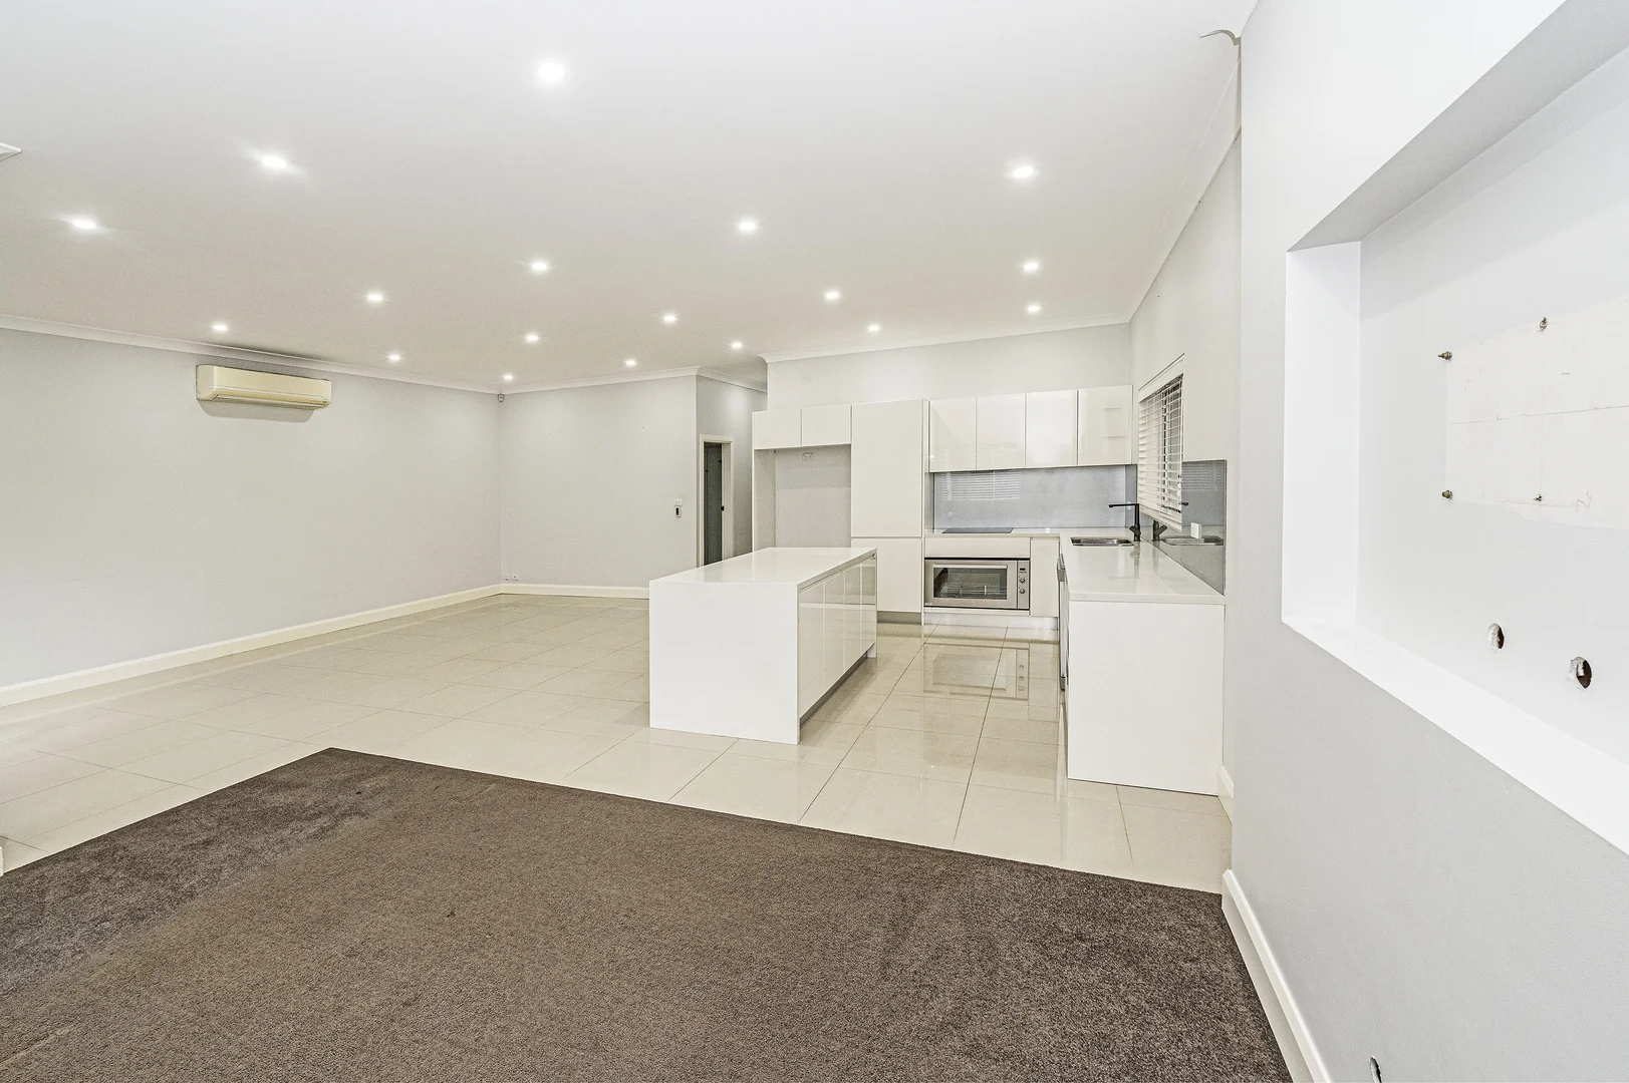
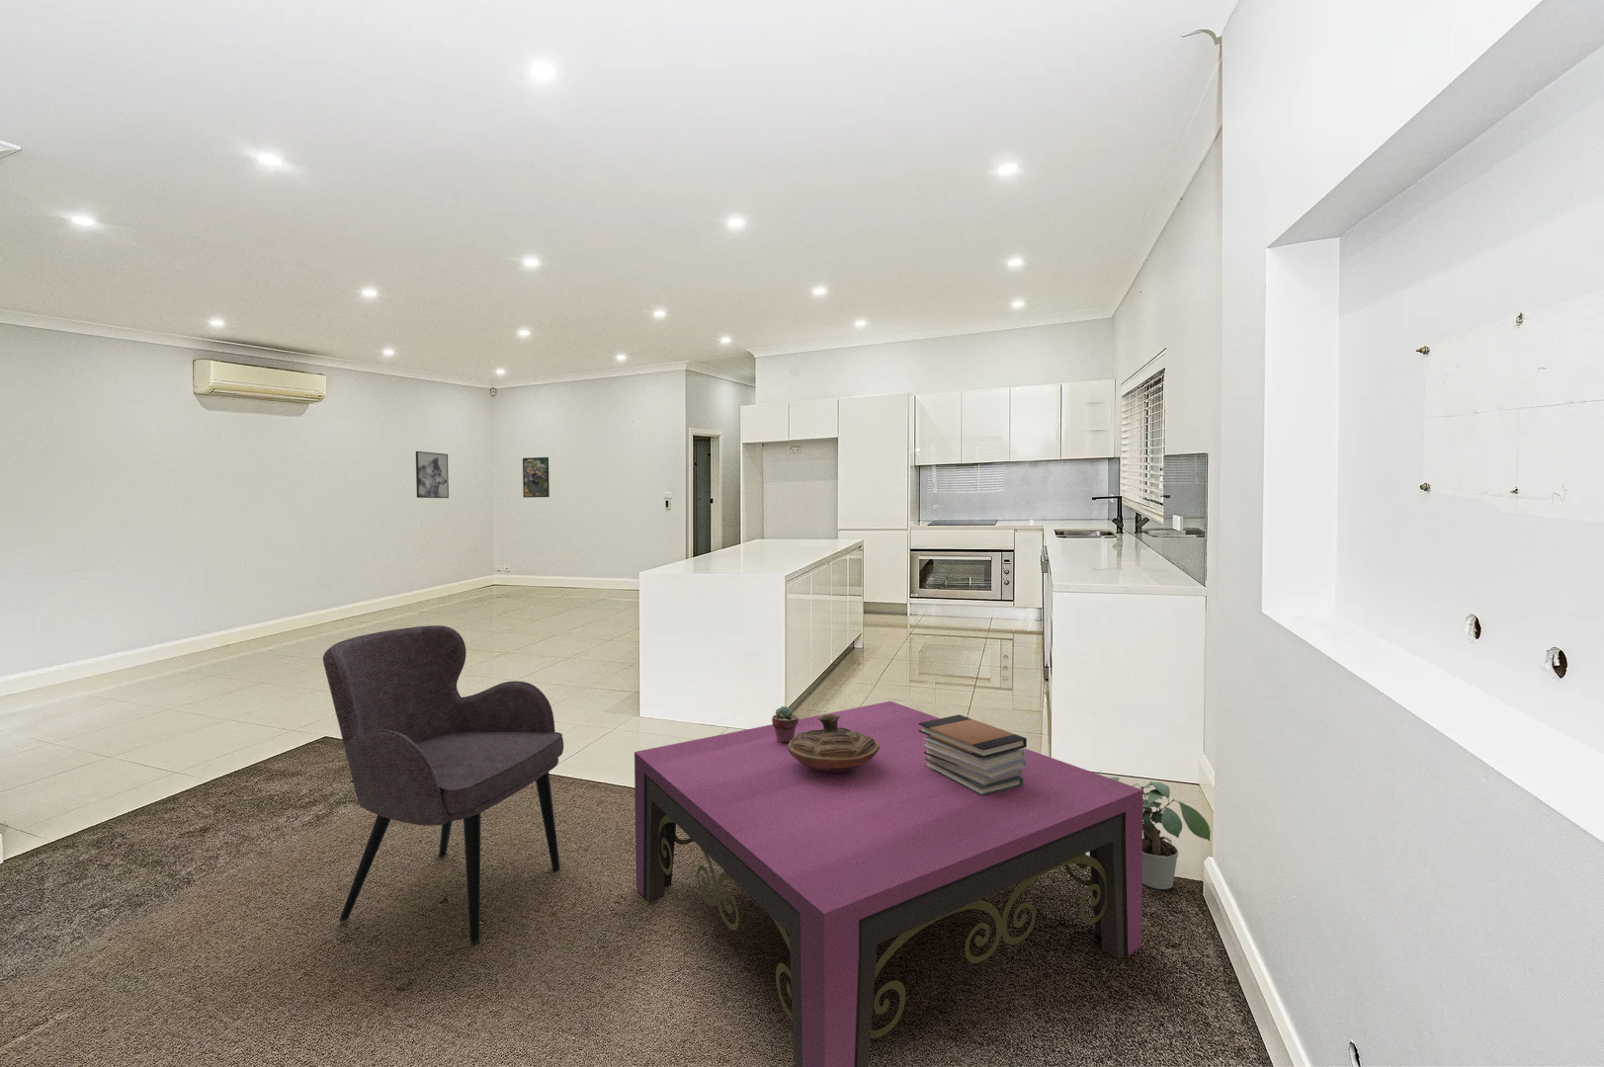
+ wall art (432, 475)
+ decorative bowl (834, 741)
+ potted succulent (785, 723)
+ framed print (536, 478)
+ coffee table (869, 842)
+ potted plant (1142, 829)
+ book stack (972, 751)
+ armchair (443, 765)
